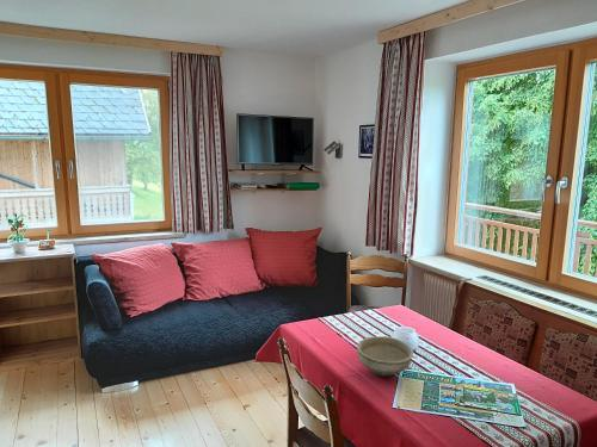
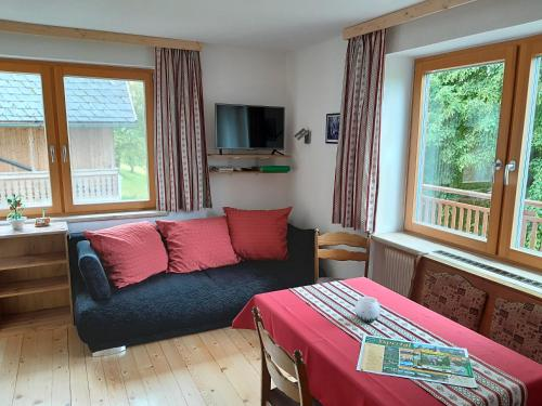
- bowl (383, 359)
